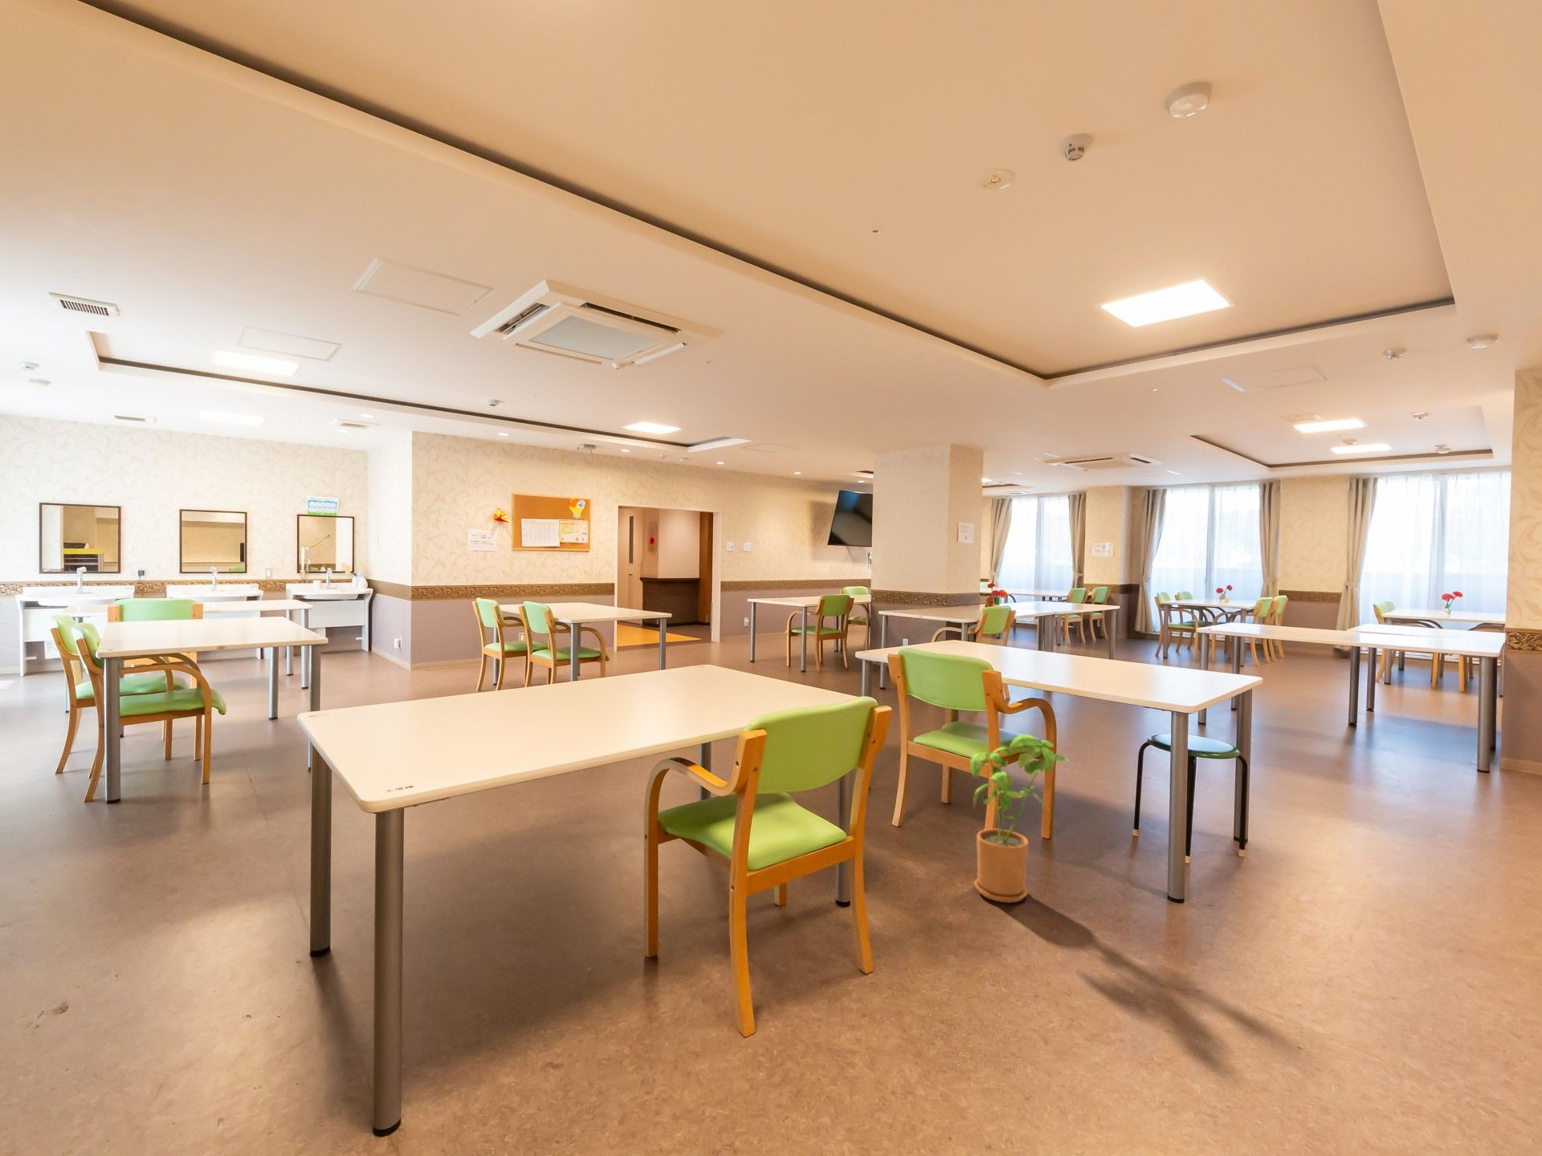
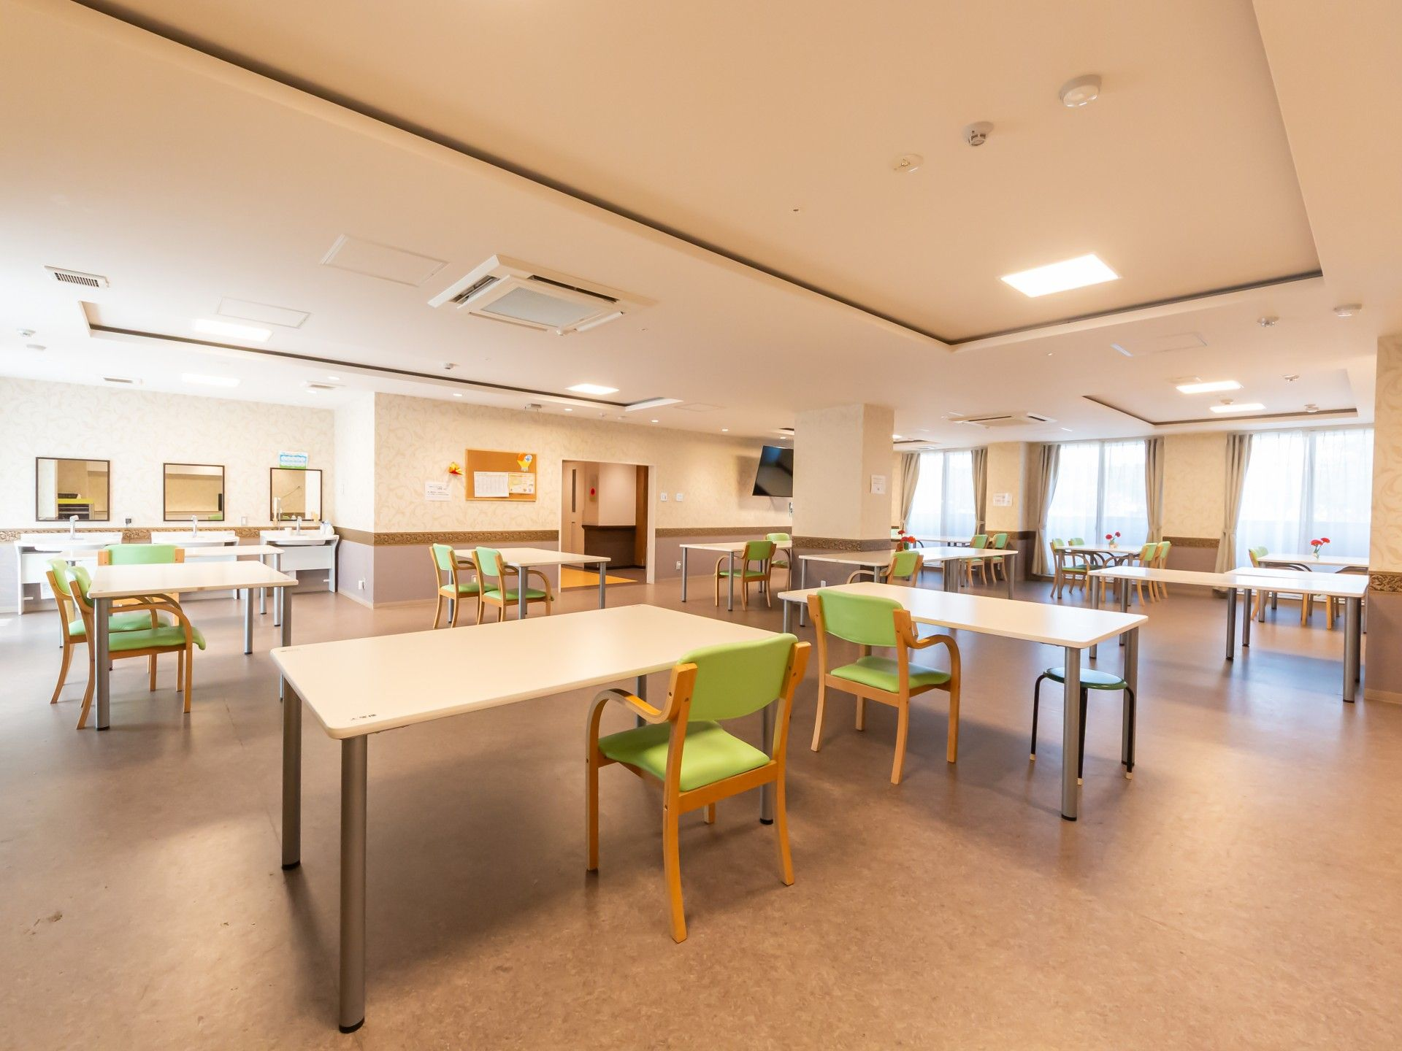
- house plant (1003, 814)
